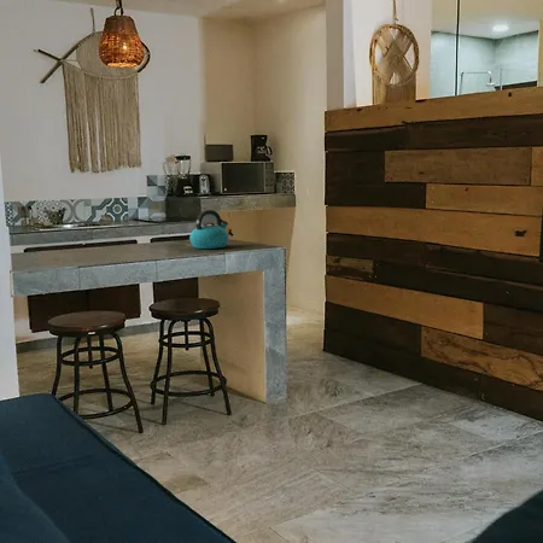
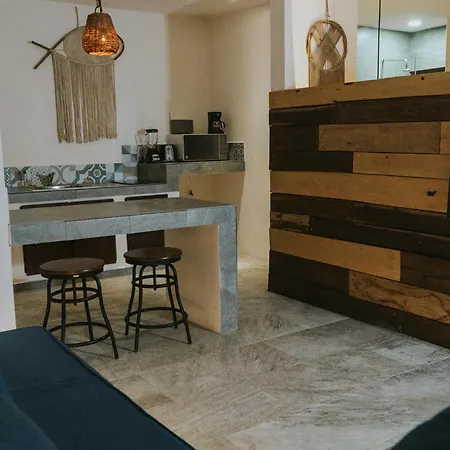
- kettle (211, 228)
